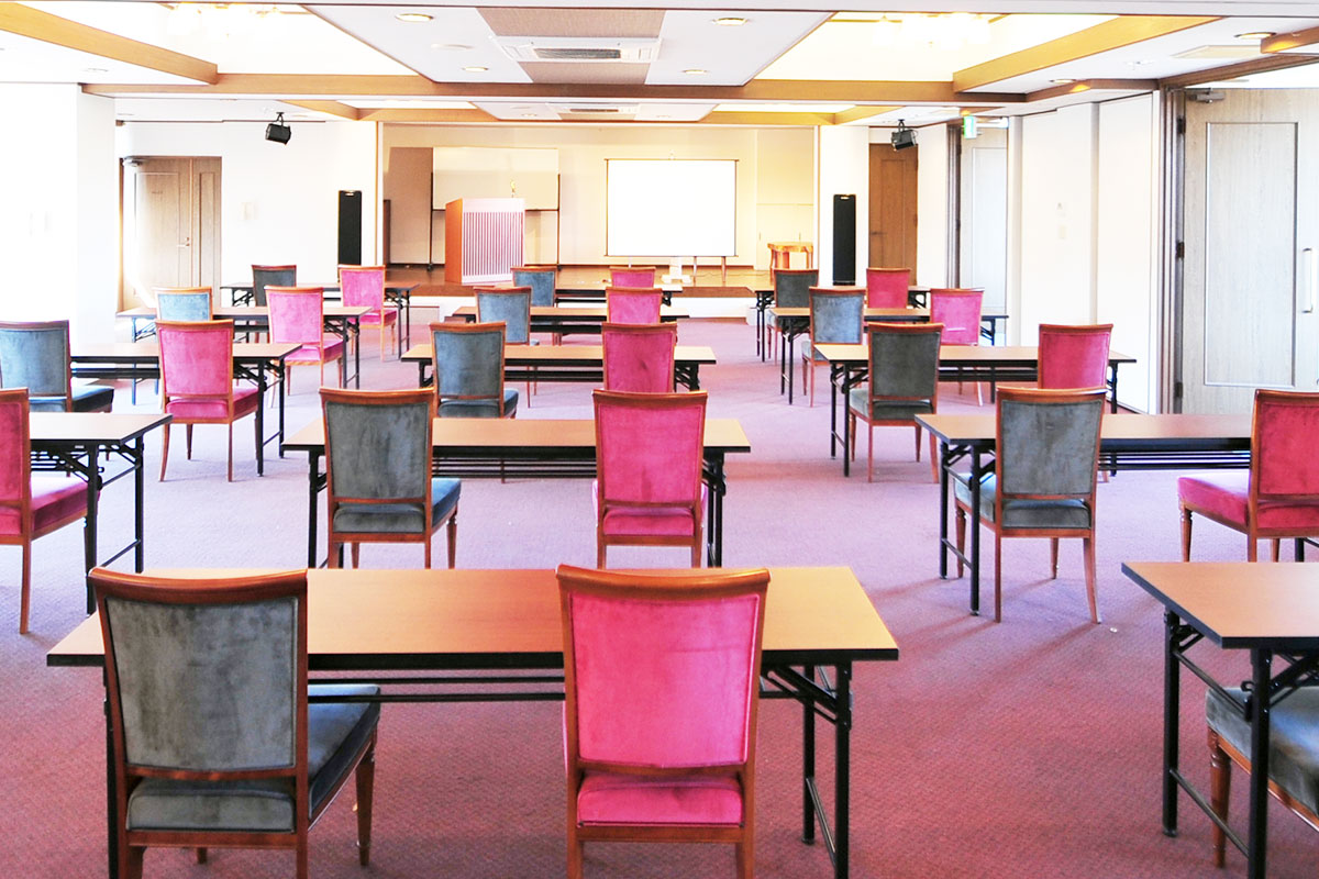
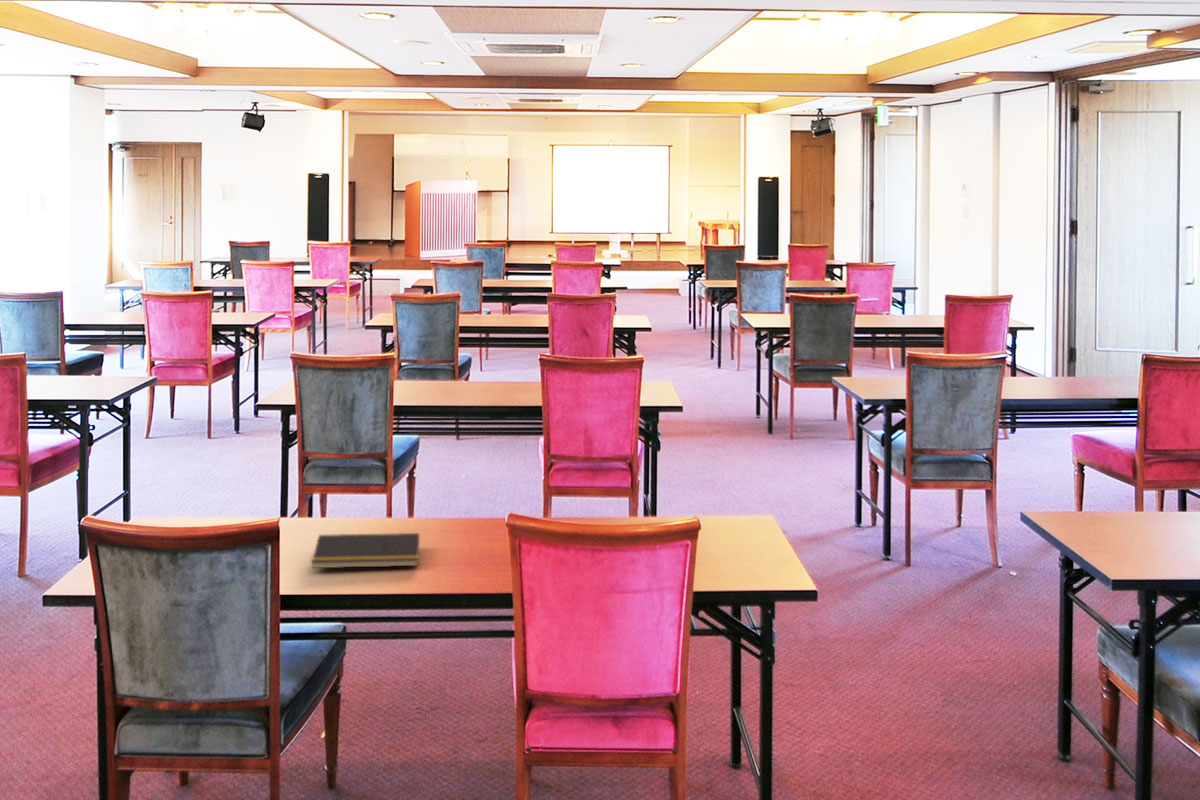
+ notepad (367, 549)
